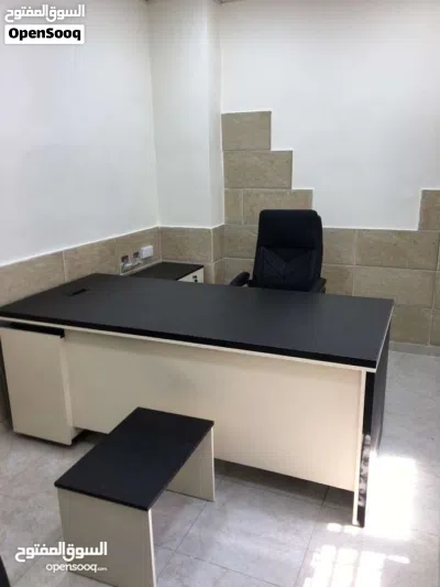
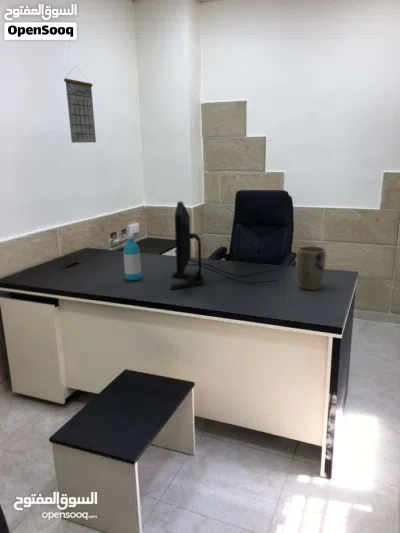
+ water bottle (132, 257)
+ computer monitor (200, 244)
+ plant pot (310, 268)
+ calendar (80, 104)
